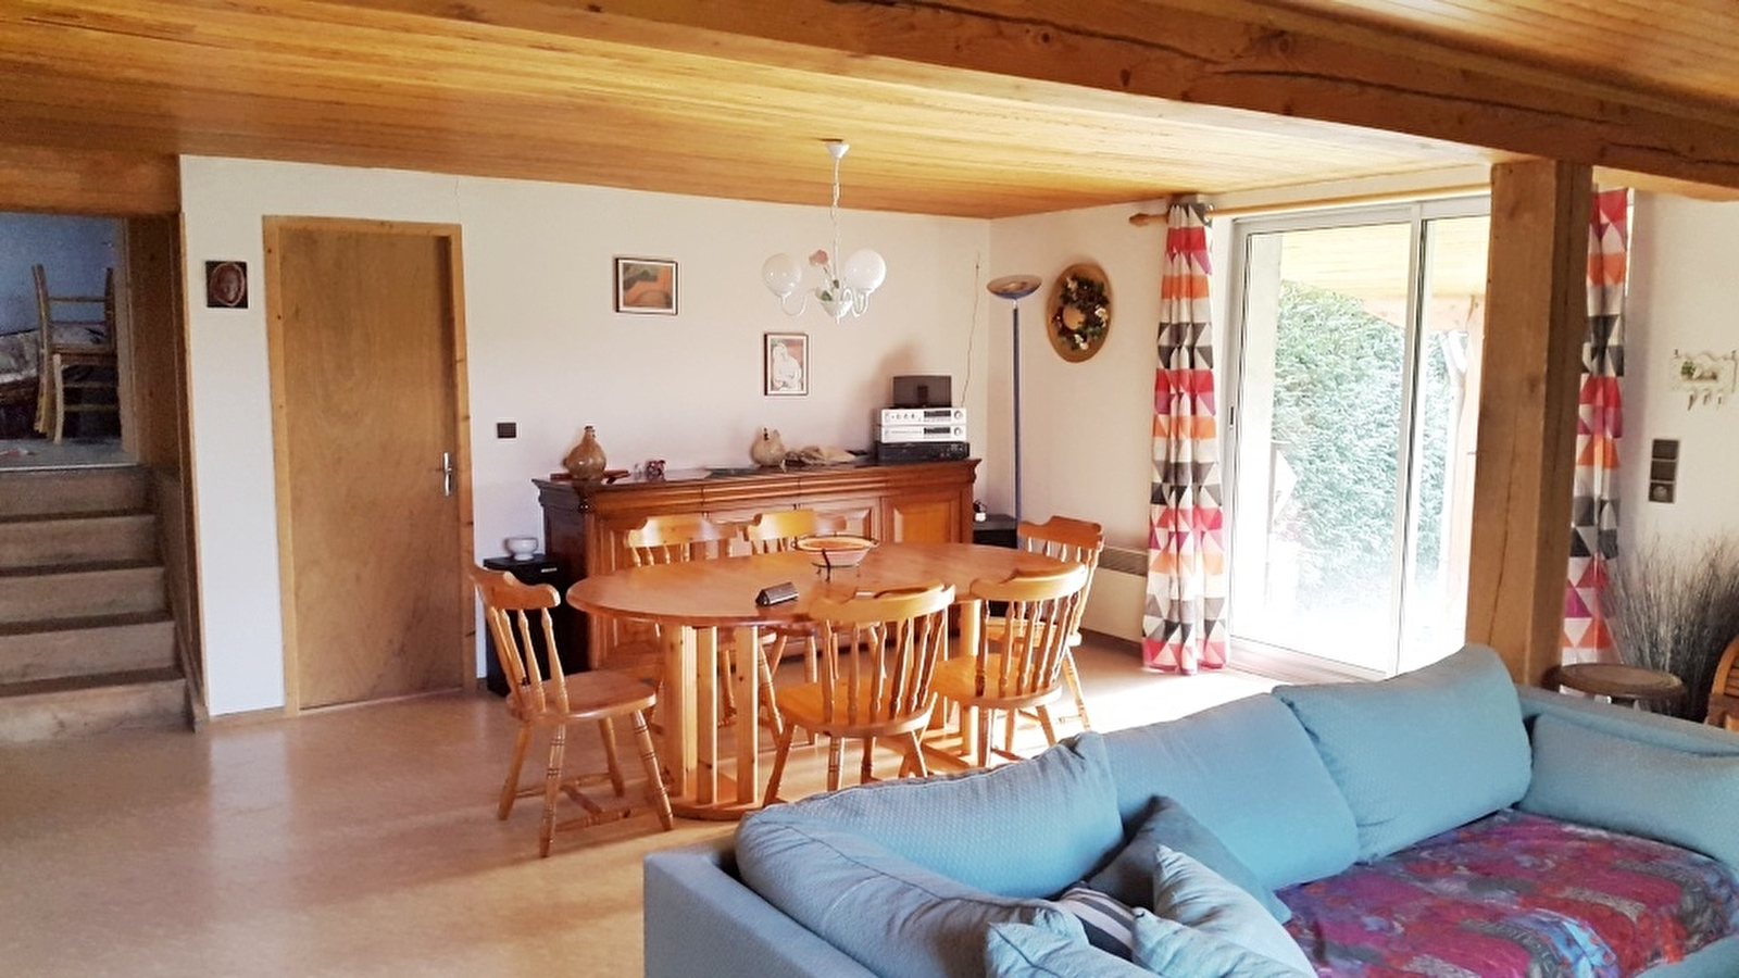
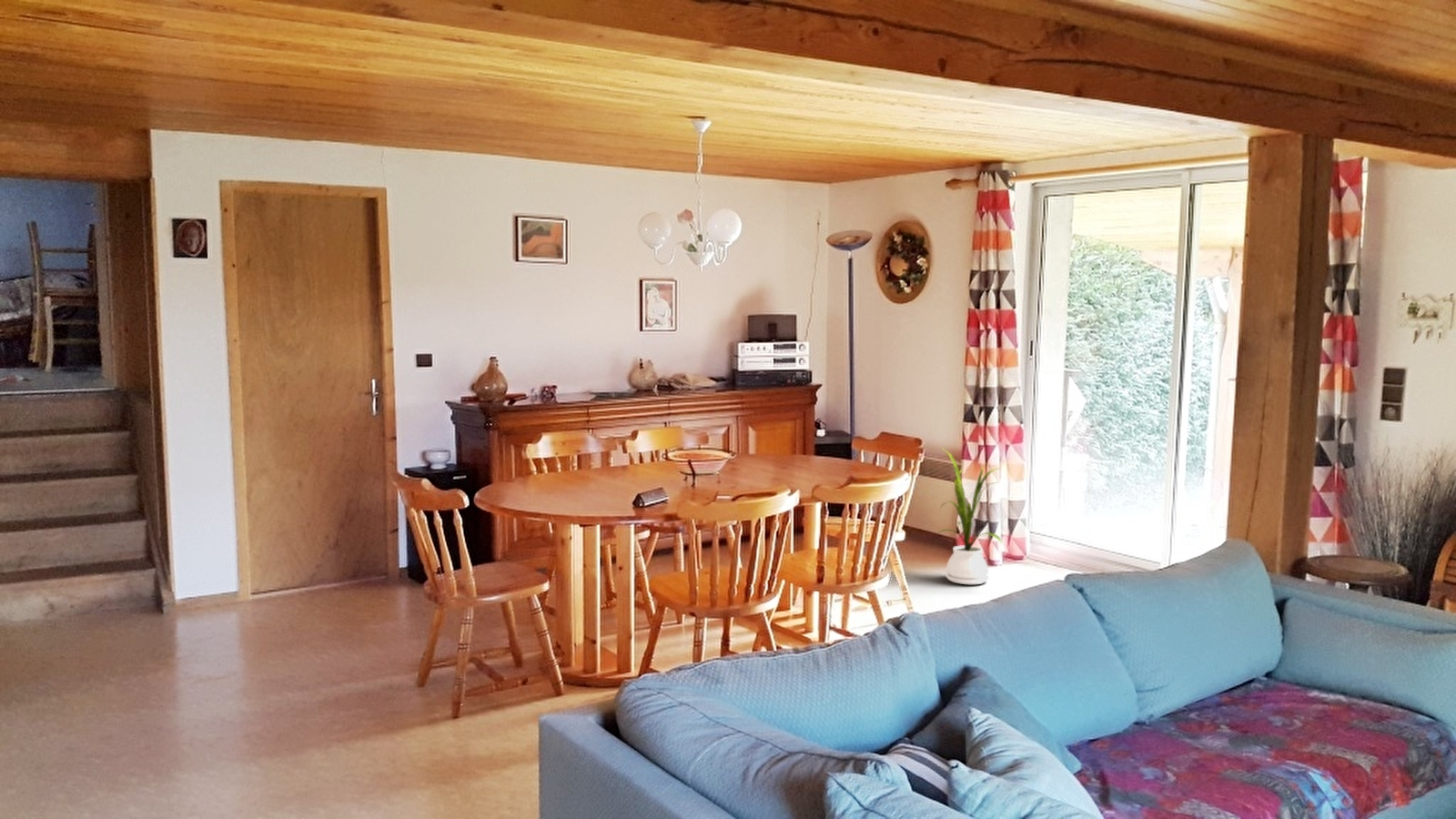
+ house plant (966, 515)
